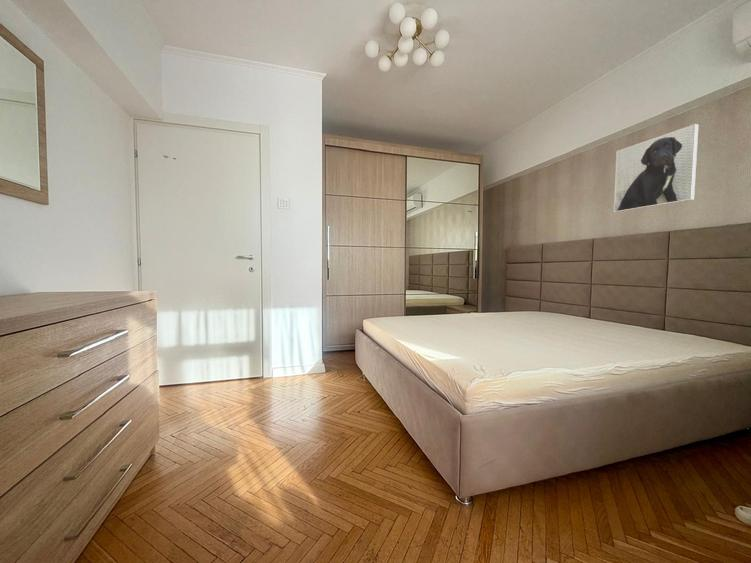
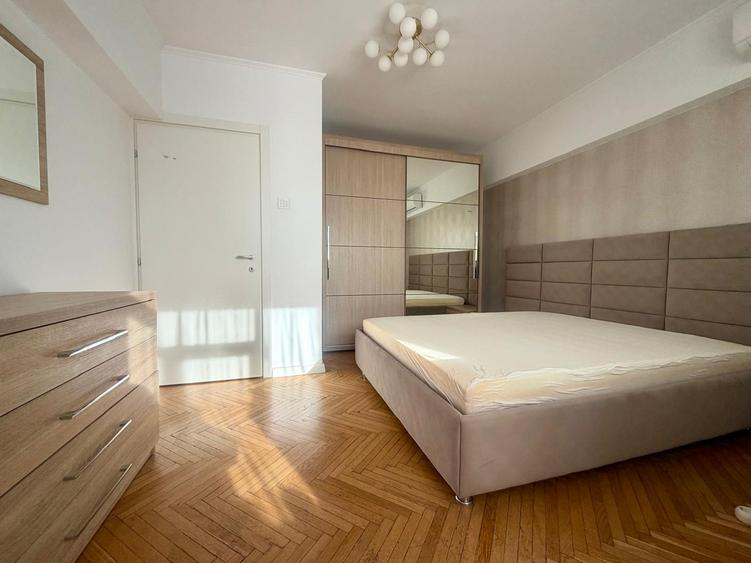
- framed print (651, 173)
